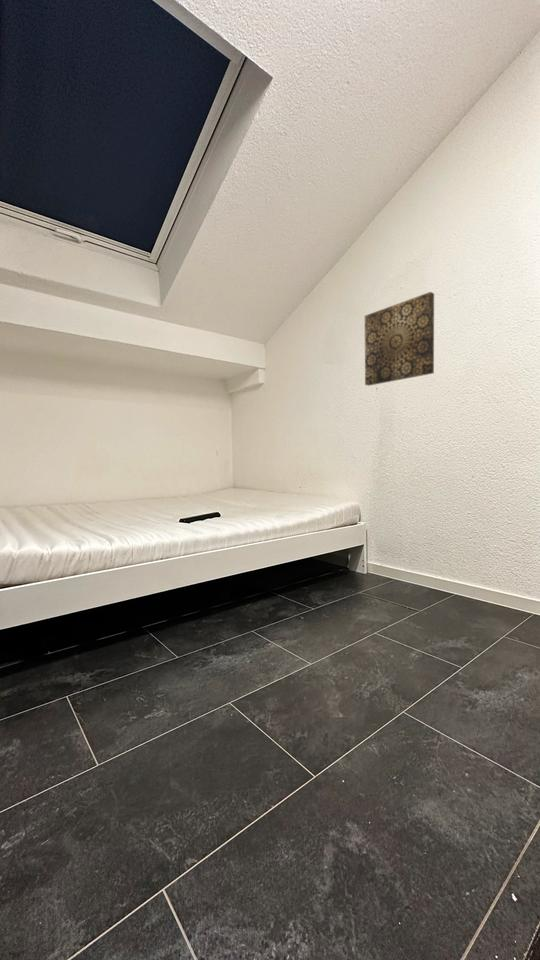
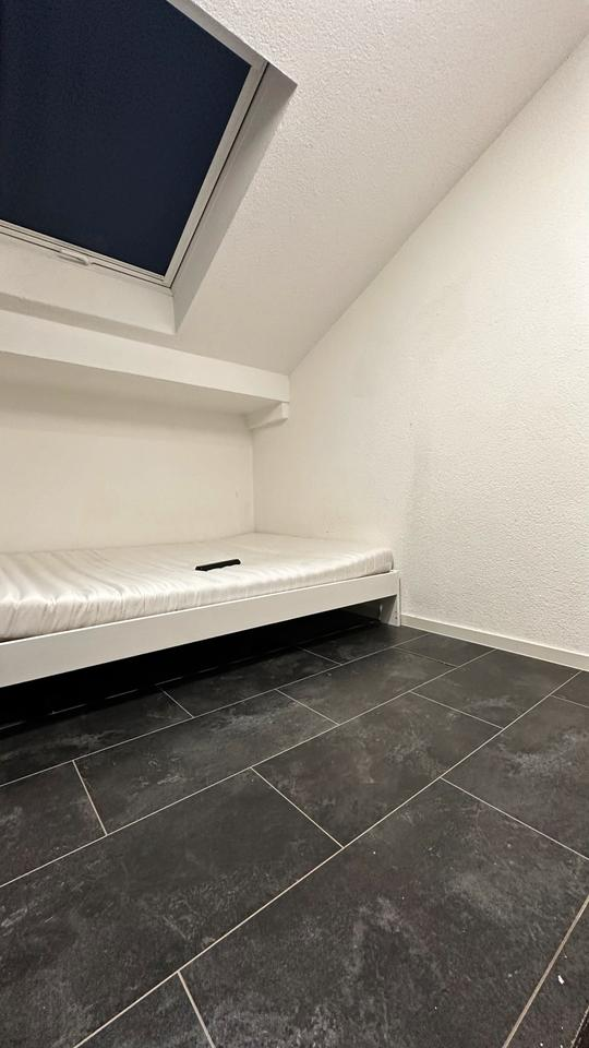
- wall art (397, 342)
